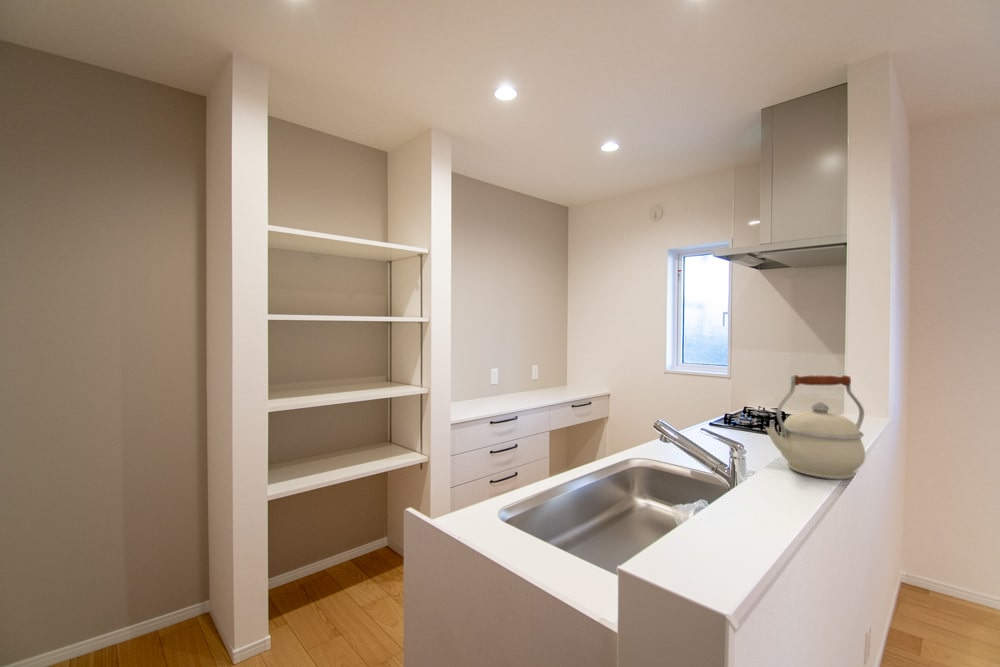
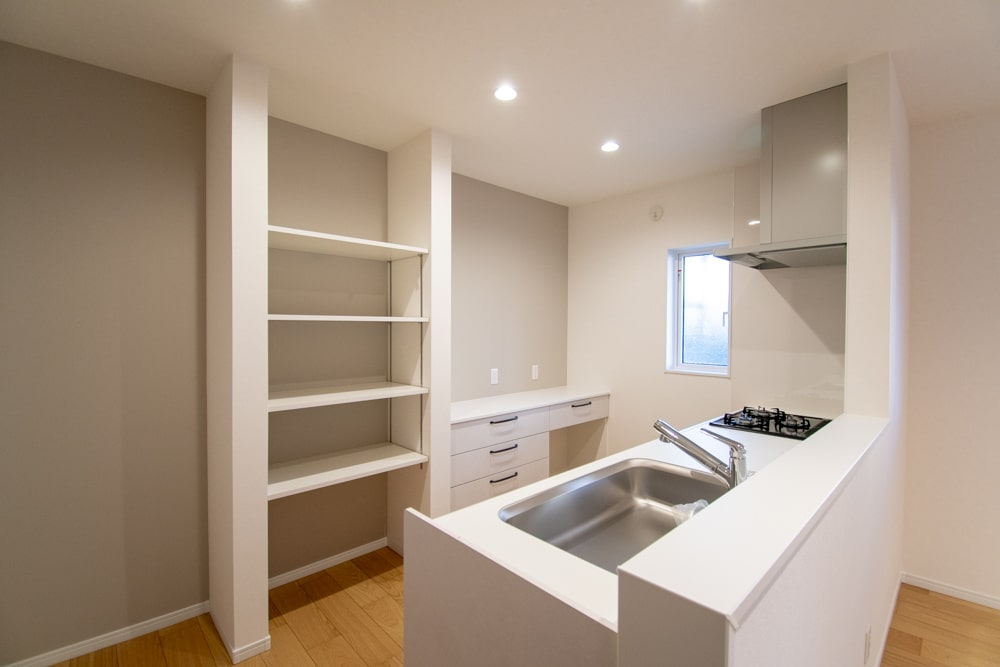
- kettle (813, 422)
